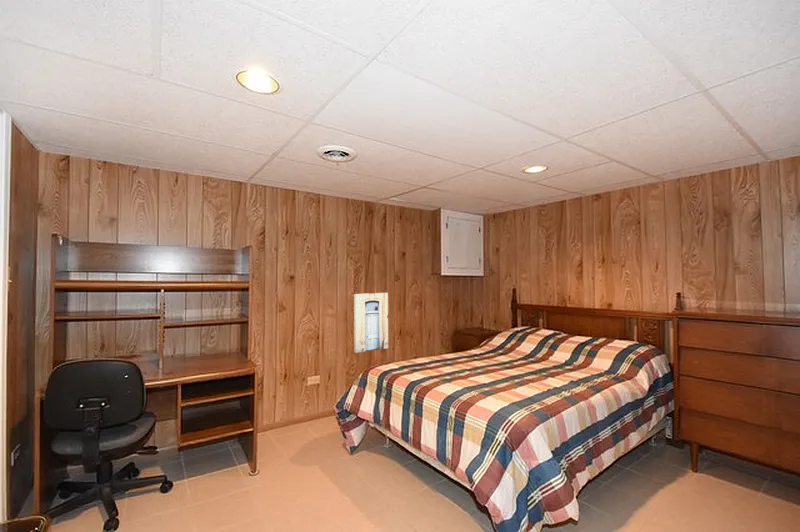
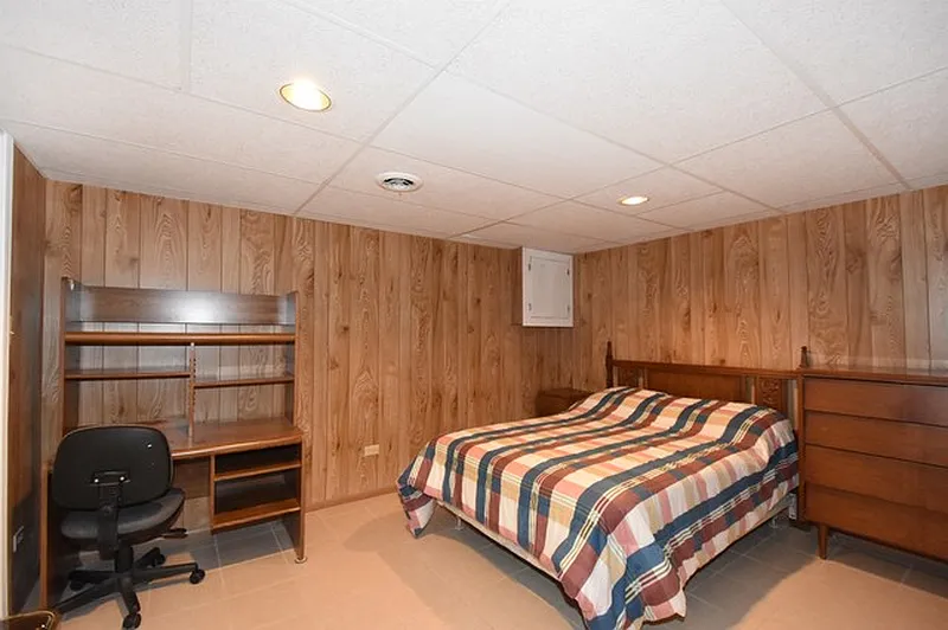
- wall art (371, 321)
